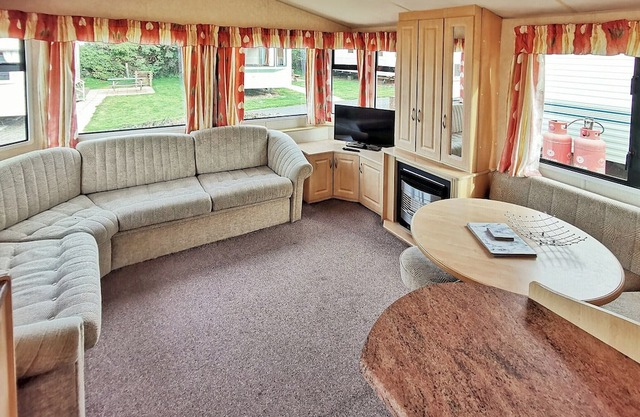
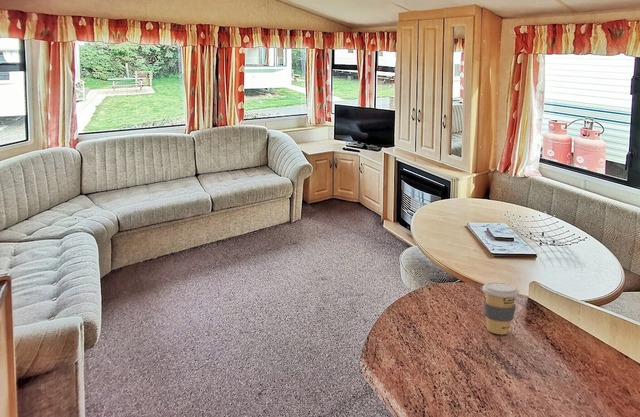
+ coffee cup (499, 308)
